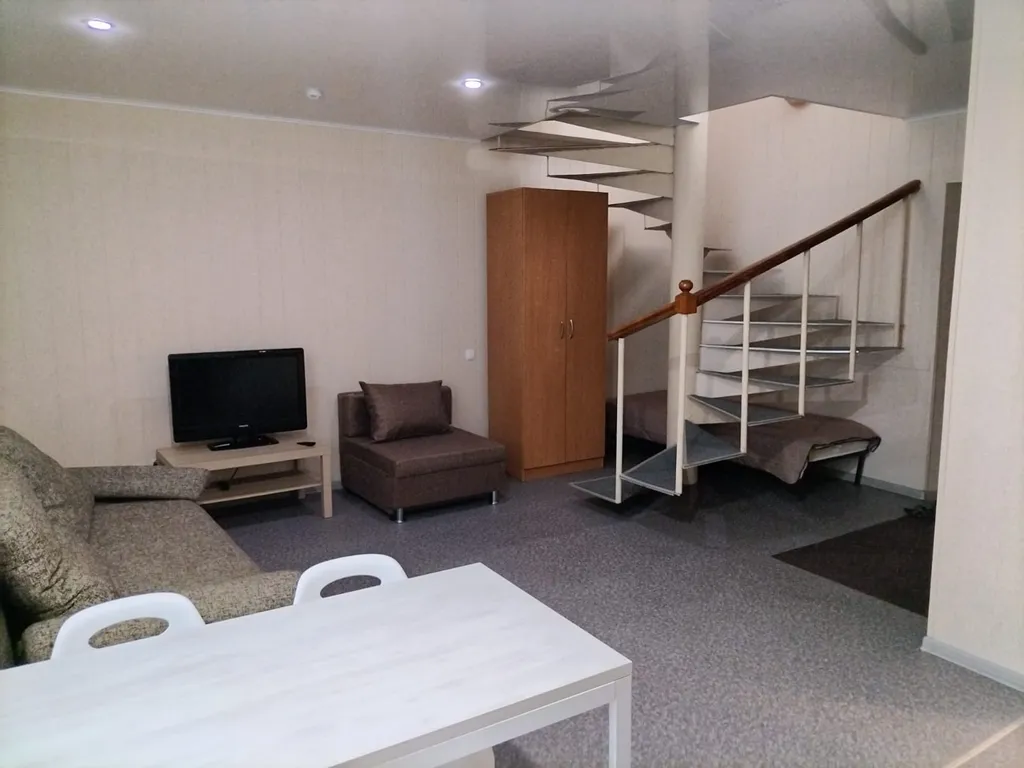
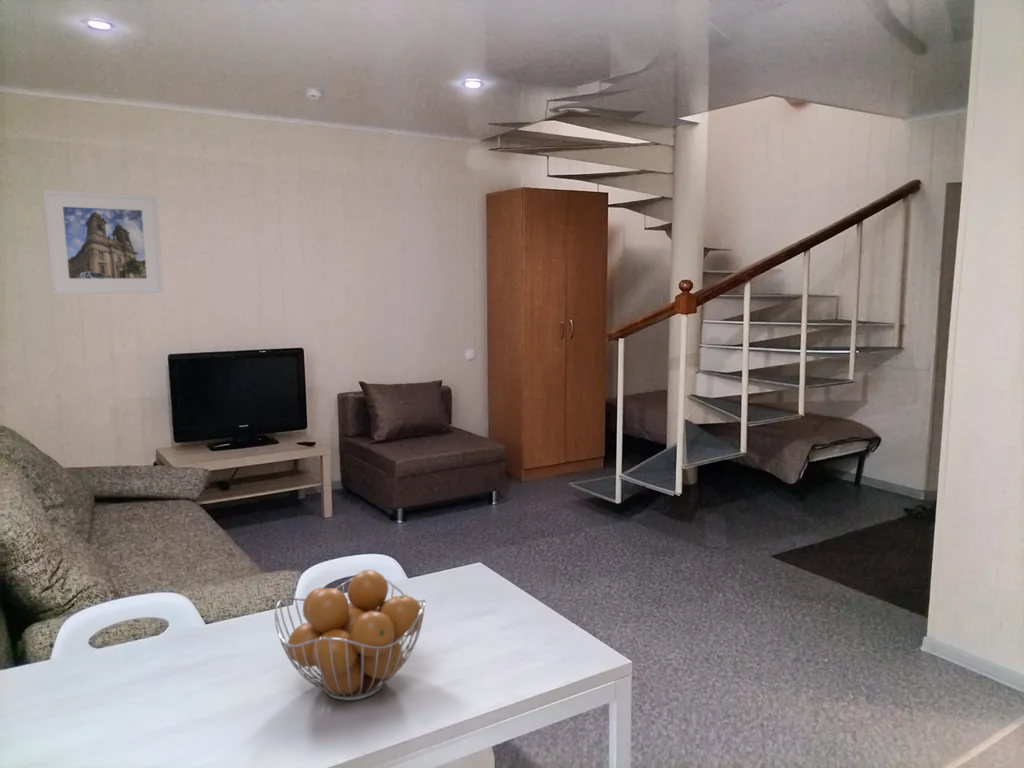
+ fruit basket (352, 633)
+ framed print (106, 243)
